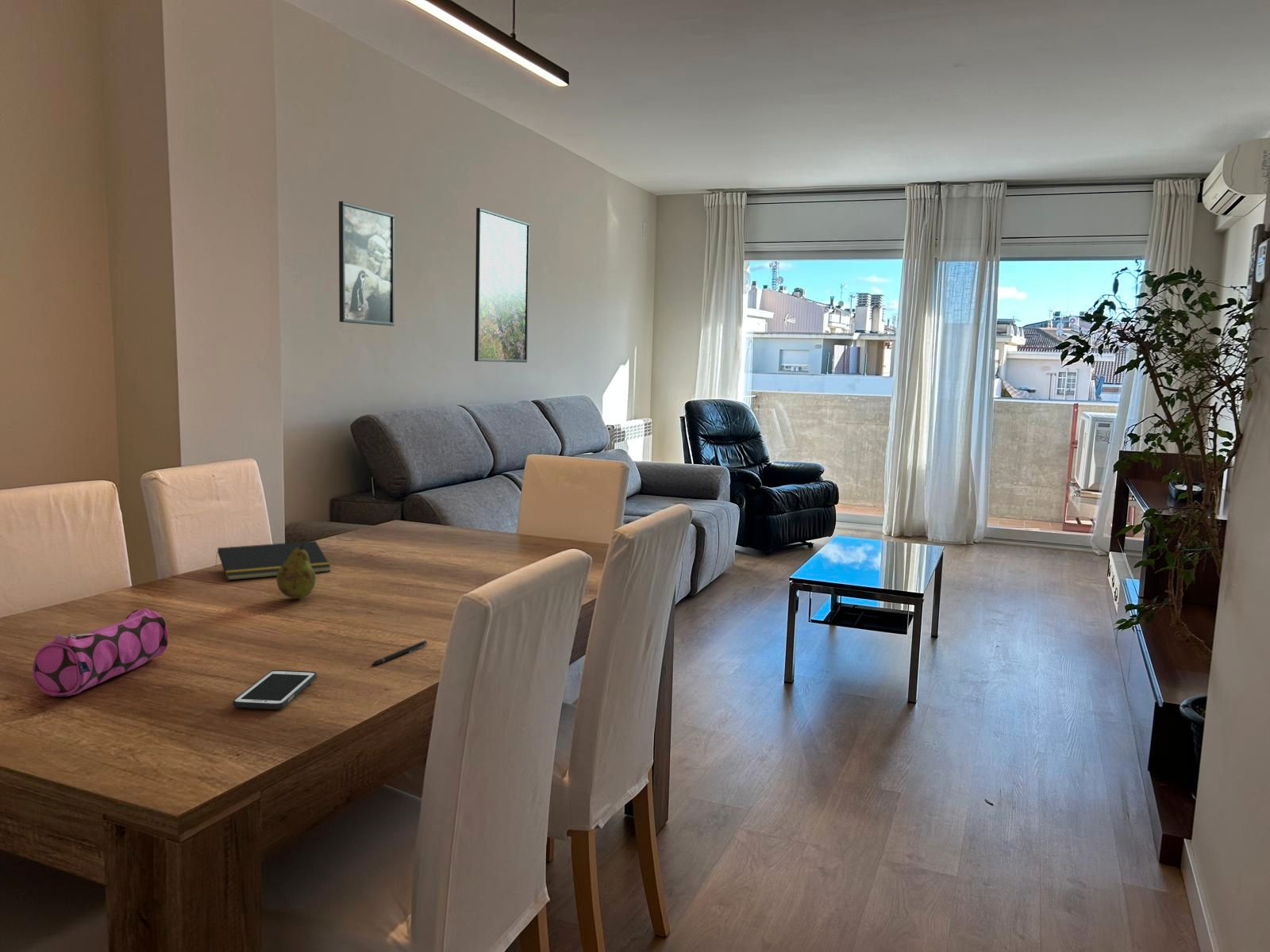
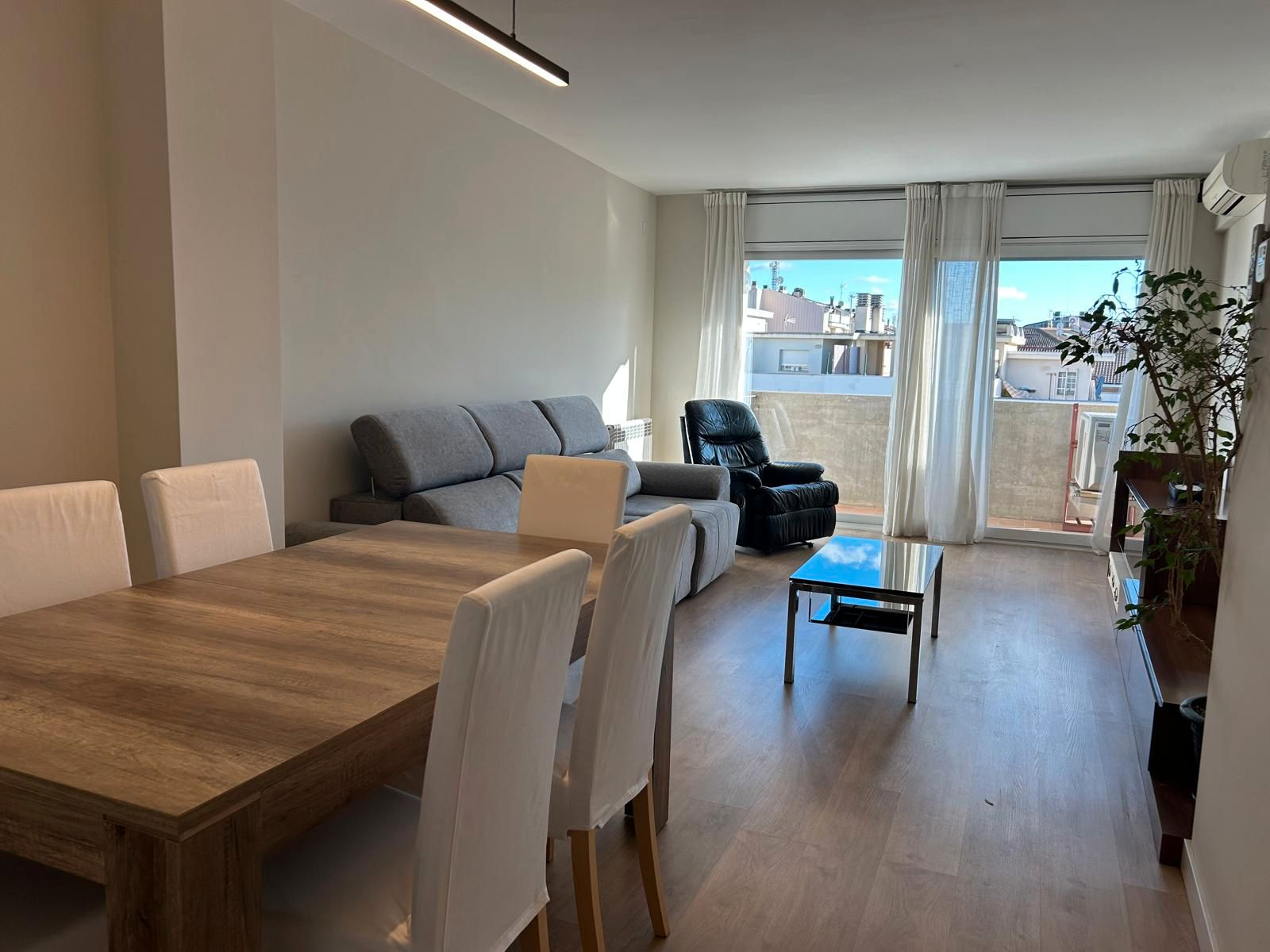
- notepad (274, 559)
- cell phone (276, 689)
- fruit (296, 570)
- pen (399, 653)
- pencil case (106, 647)
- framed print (368, 266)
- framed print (502, 290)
